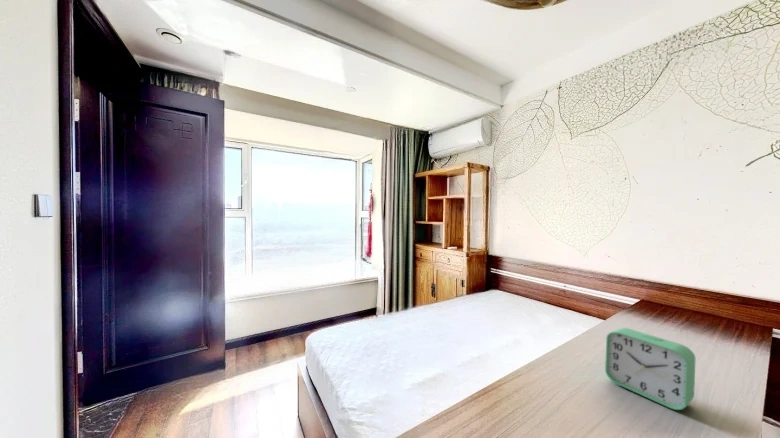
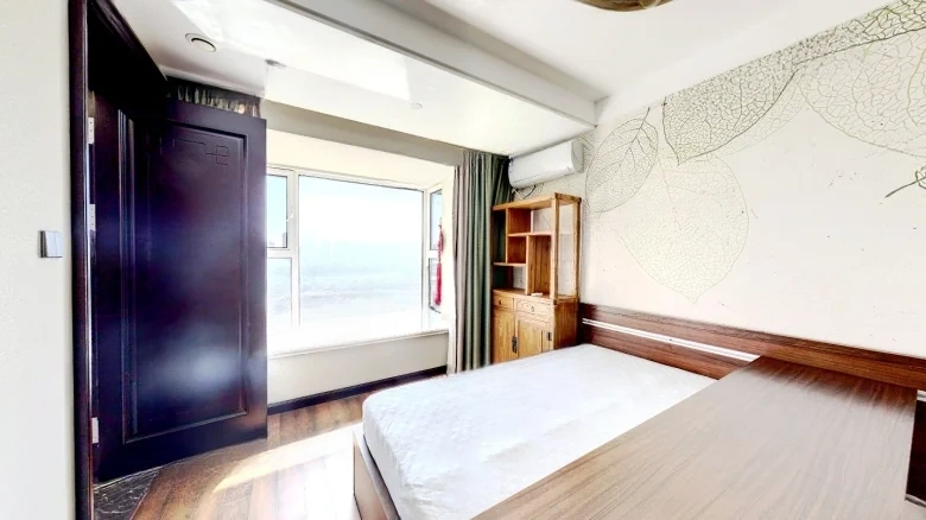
- alarm clock (647, 364)
